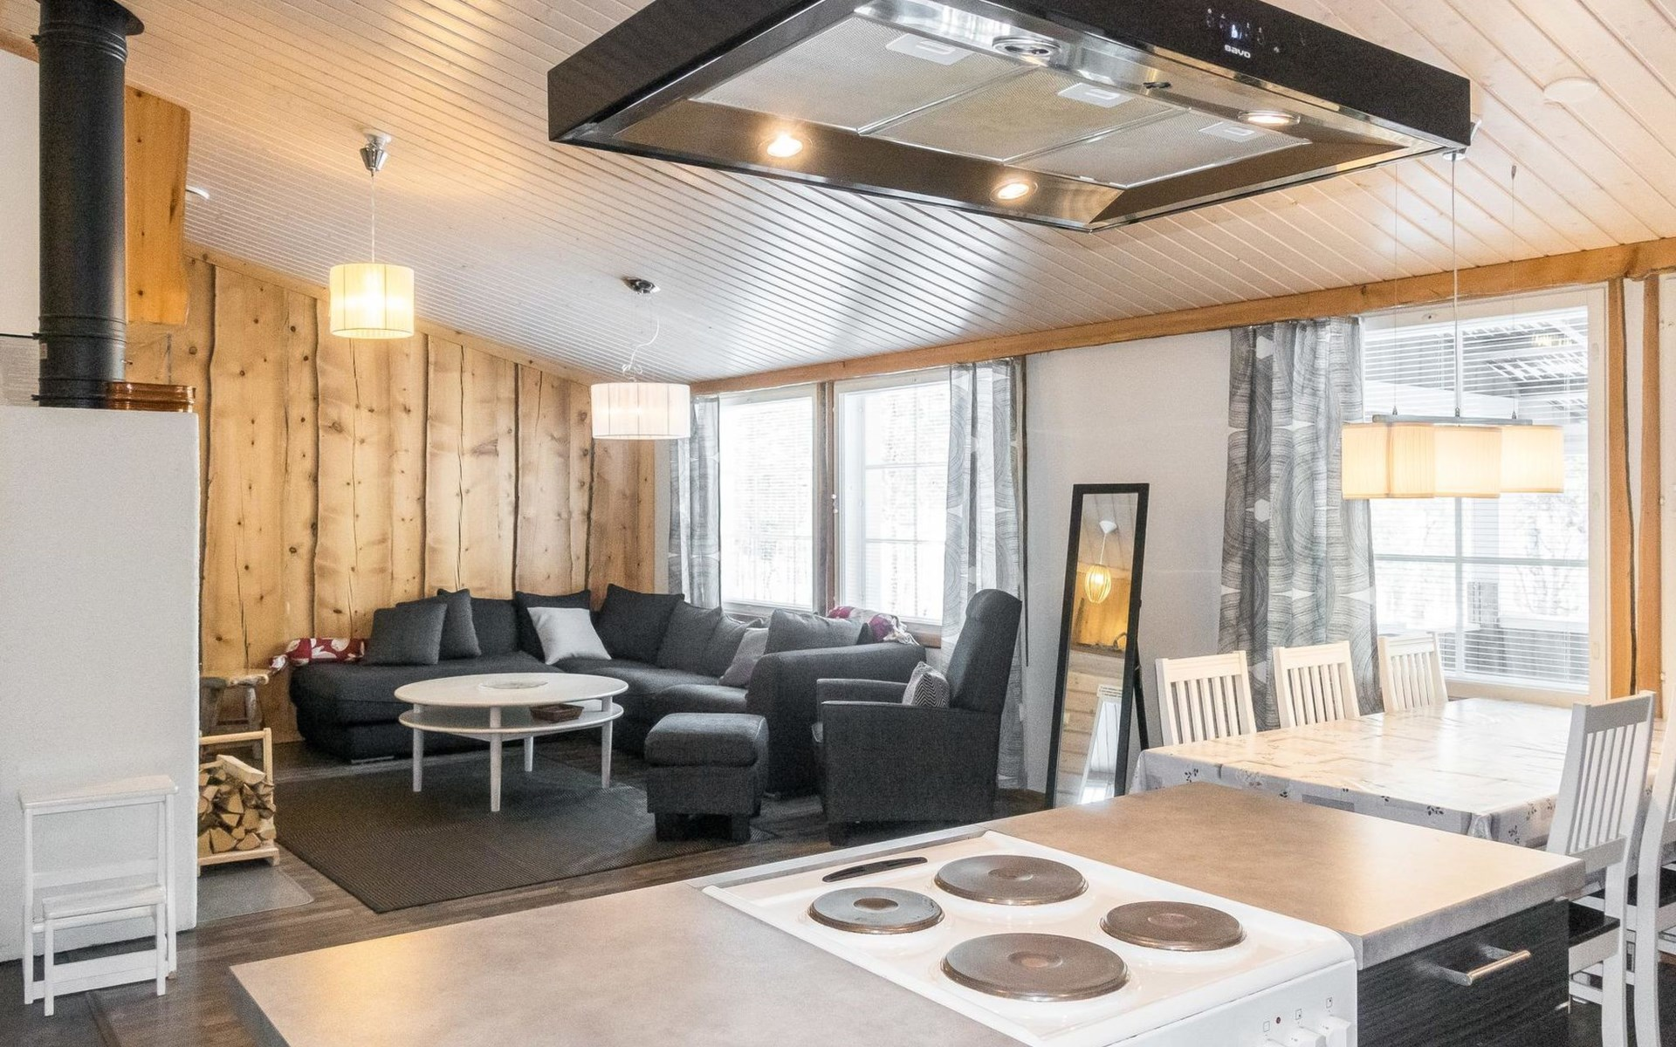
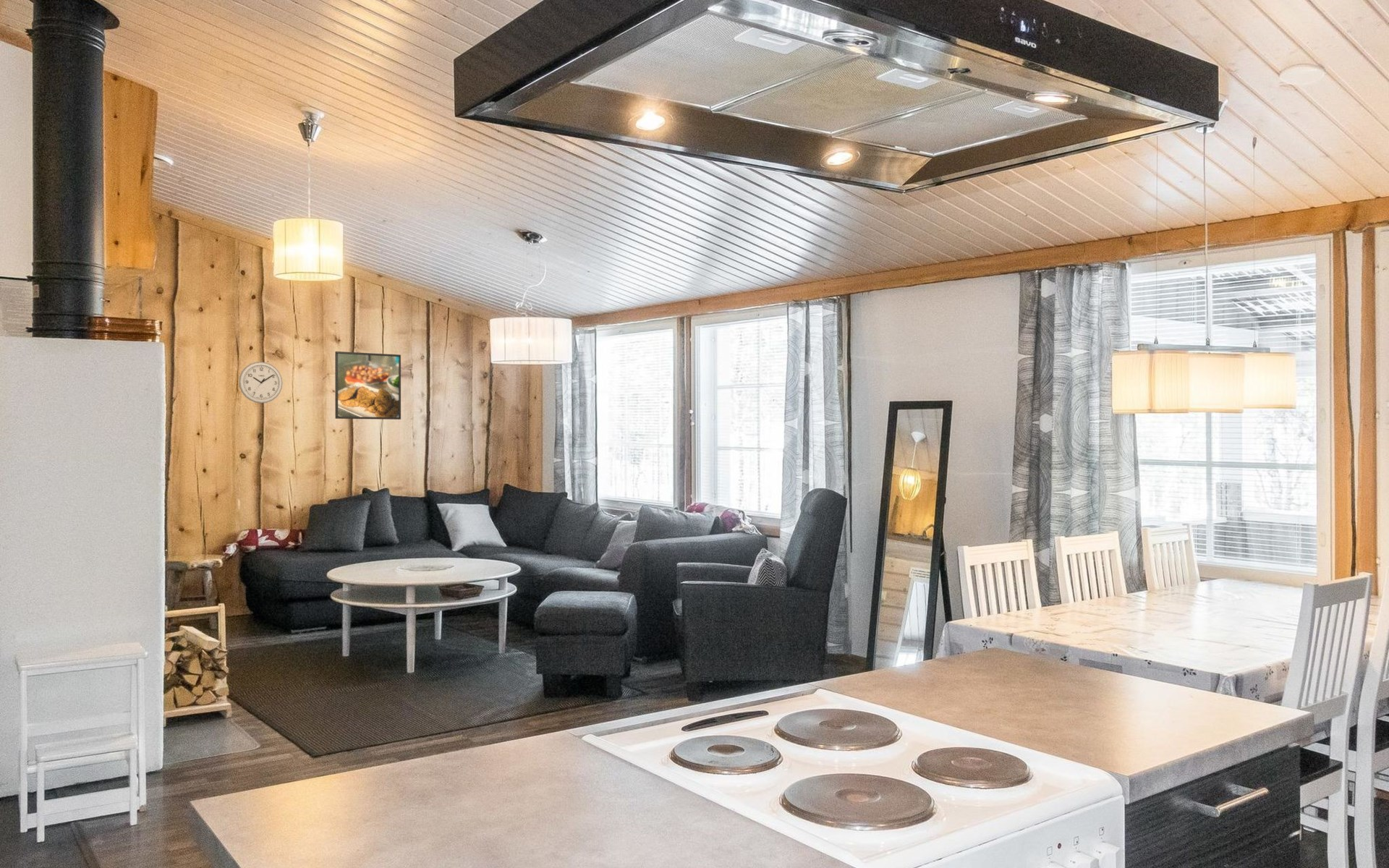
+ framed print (368, 386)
+ wall clock (261, 382)
